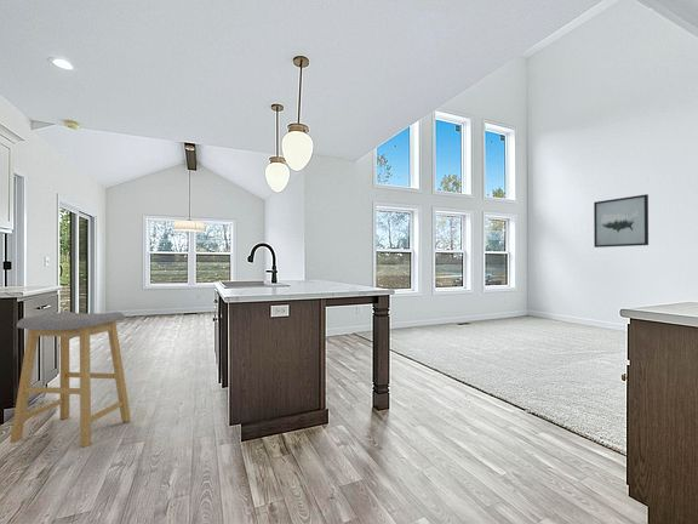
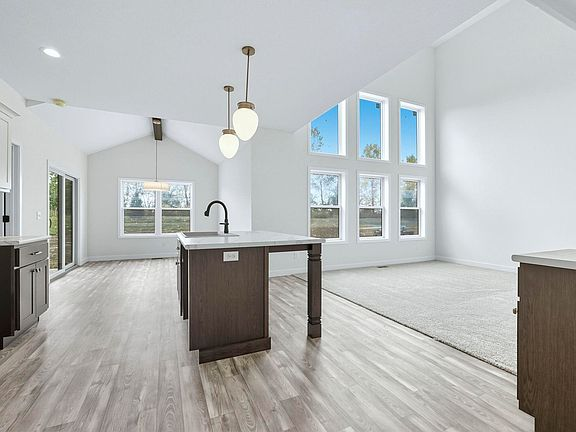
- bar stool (74, 372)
- wall art (619, 222)
